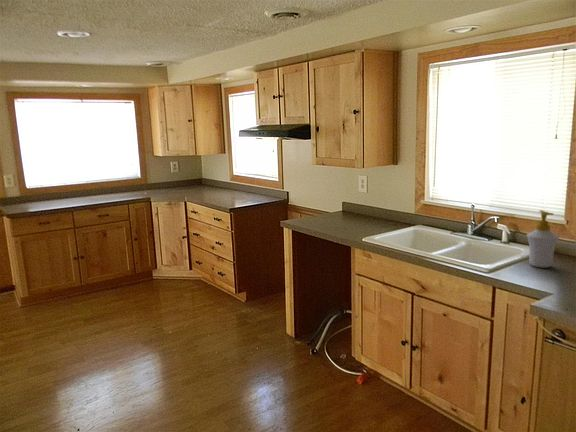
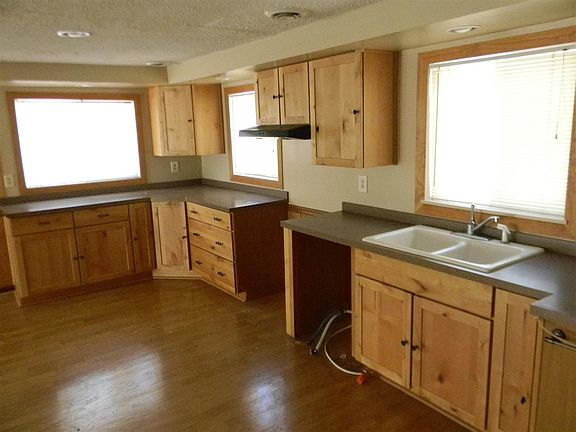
- soap bottle (542, 238)
